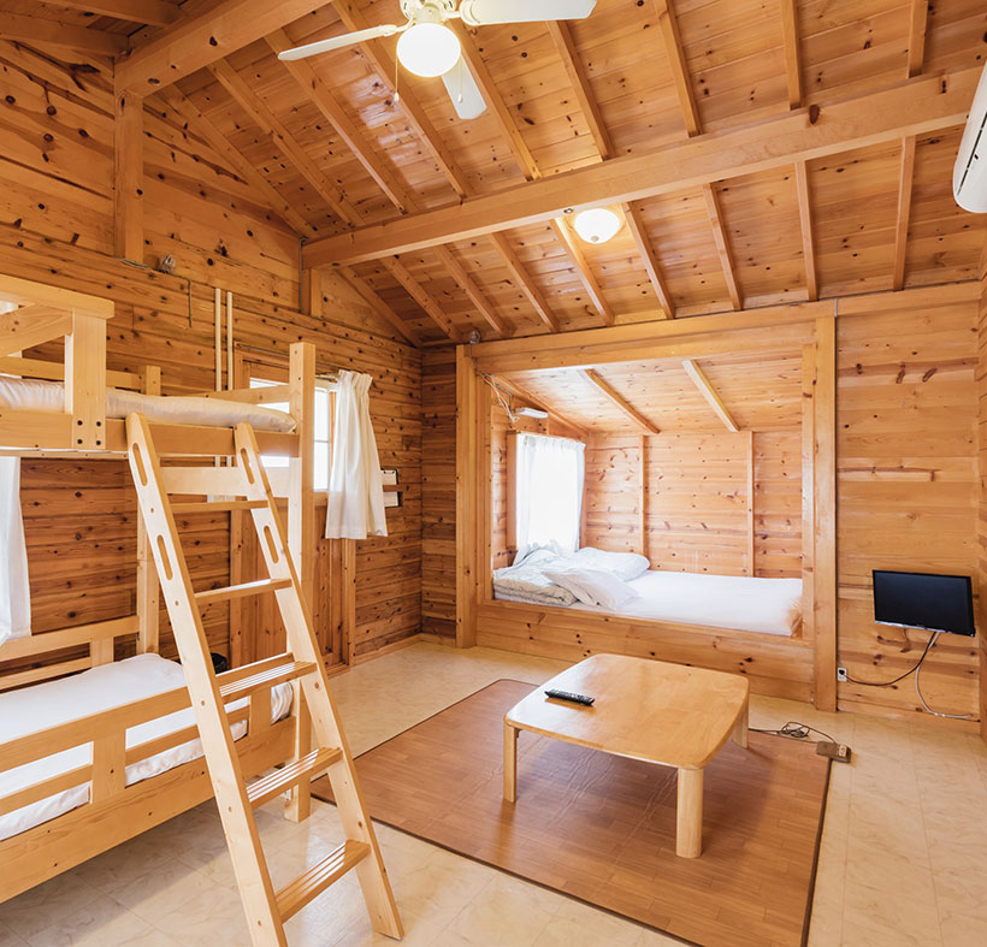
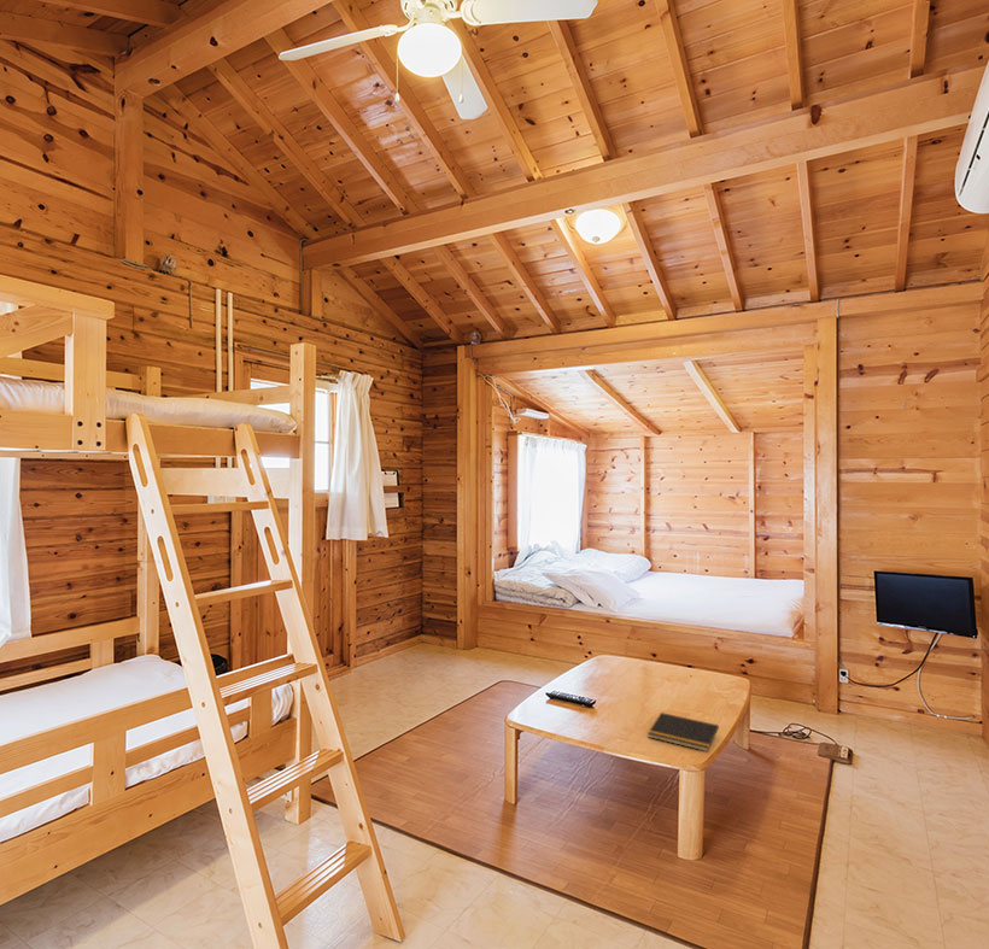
+ notepad (683, 731)
